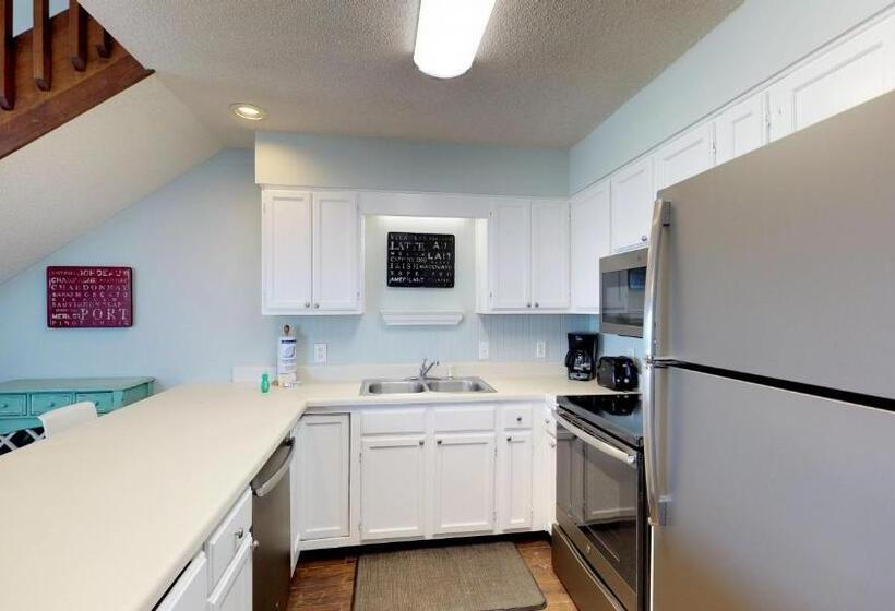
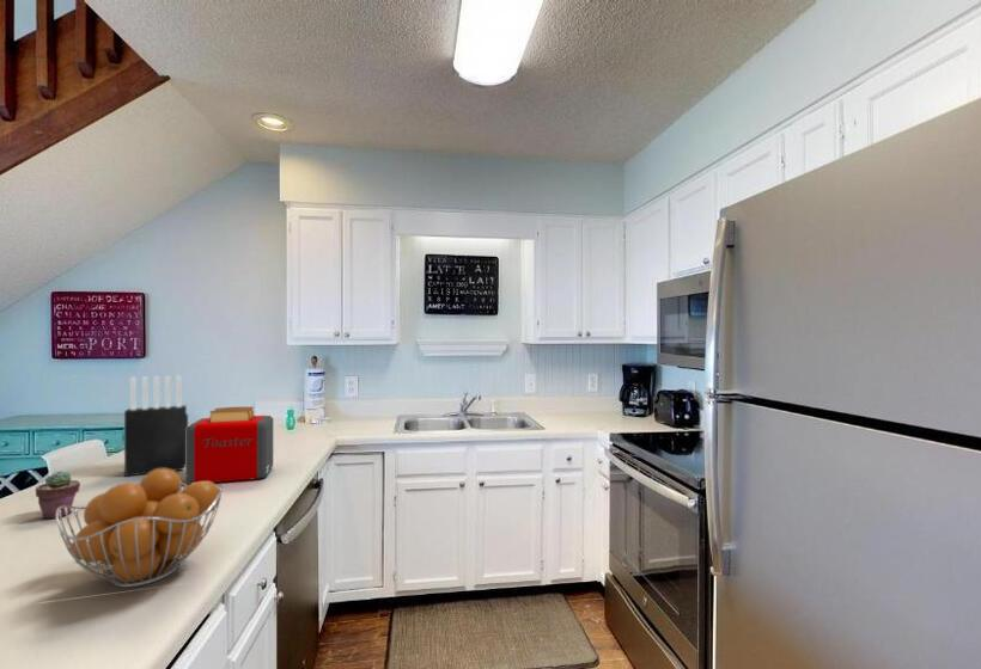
+ knife block (158, 422)
+ potted succulent (57, 492)
+ fruit basket (146, 524)
+ toaster (231, 442)
